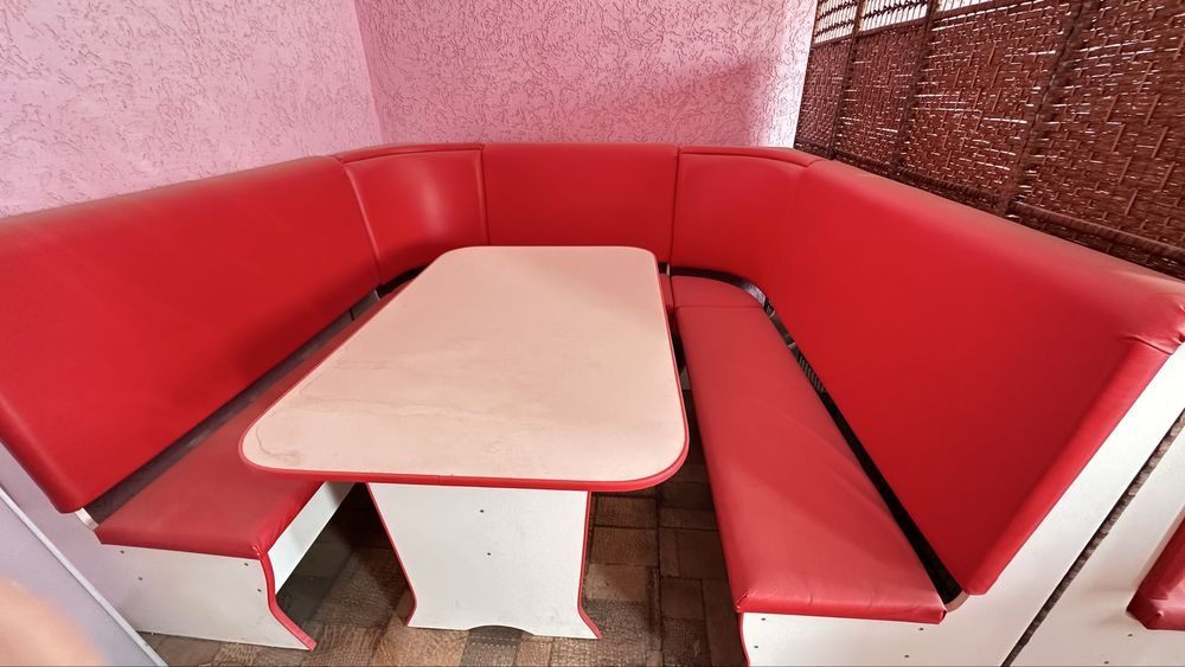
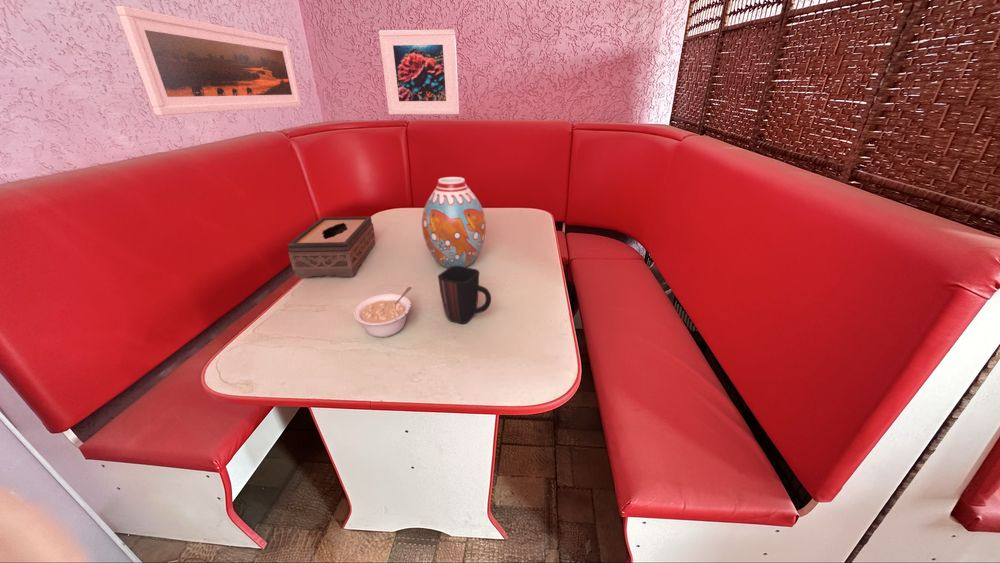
+ mug (466, 296)
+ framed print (420, 73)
+ tissue box (336, 244)
+ vase (454, 223)
+ legume (384, 314)
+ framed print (234, 69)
